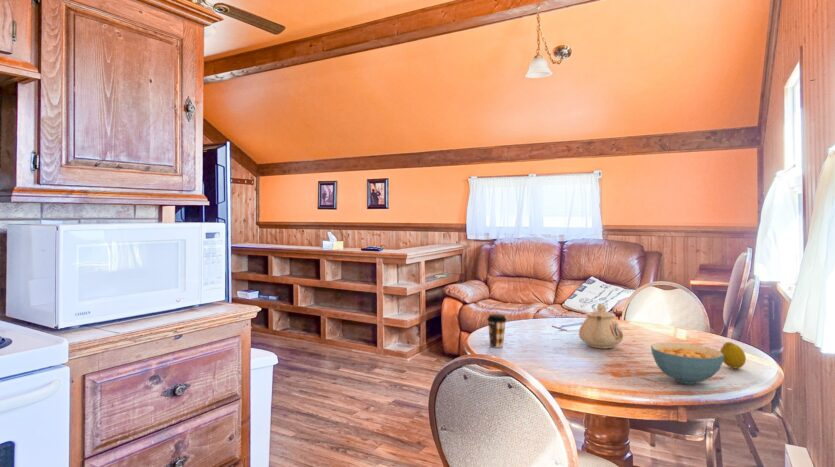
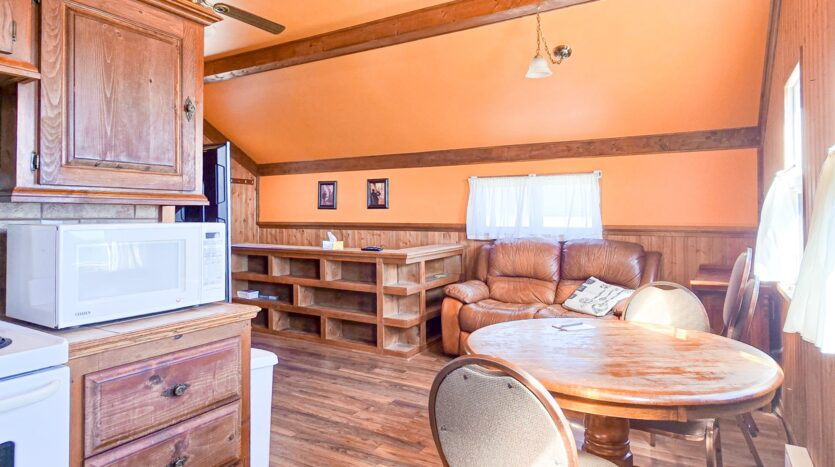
- coffee cup (496, 330)
- cereal bowl (685, 365)
- fruit (732, 355)
- teapot (600, 324)
